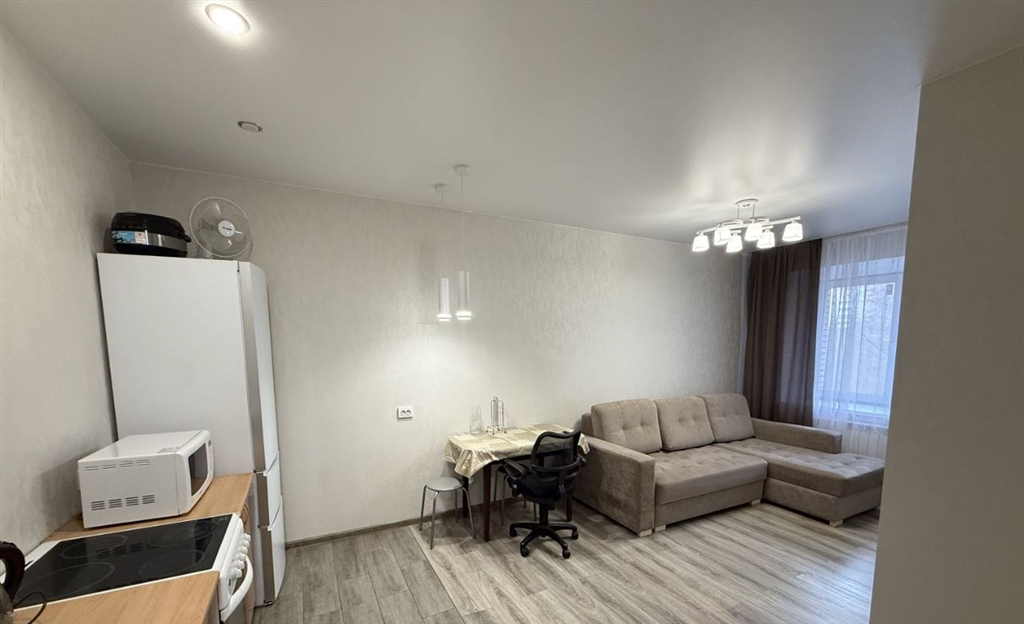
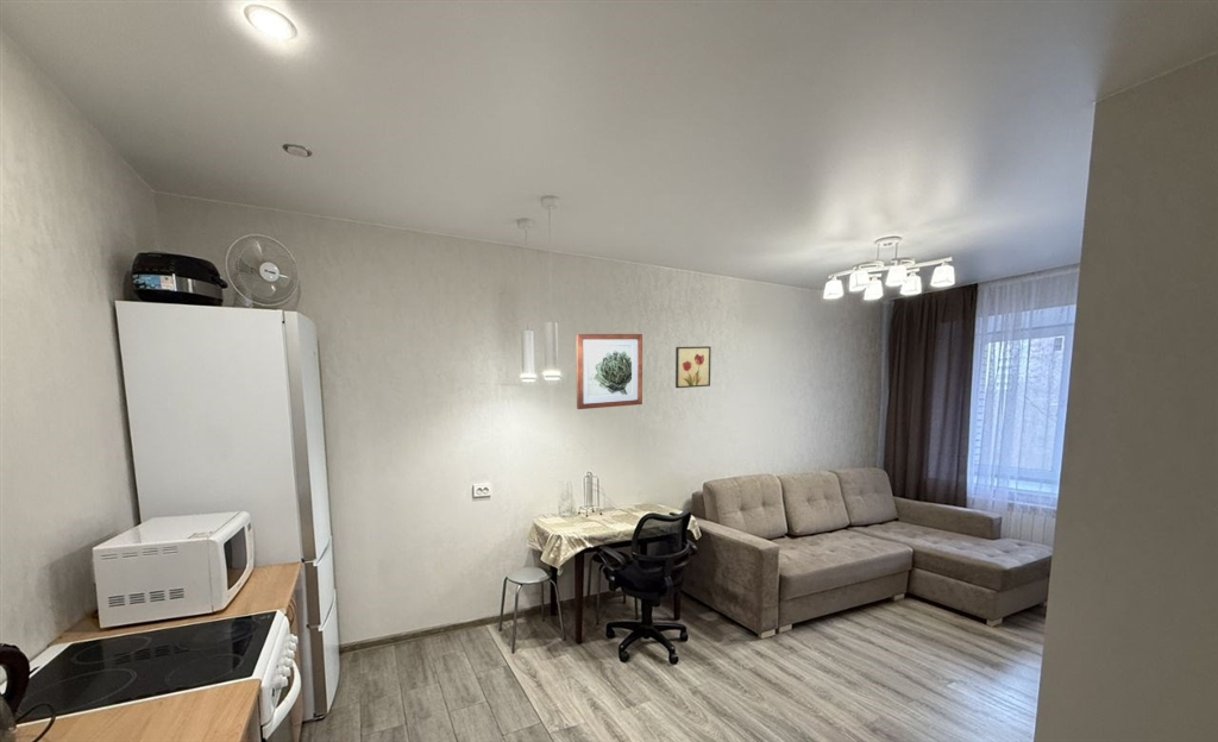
+ wall art (692, 366)
+ wall art (610, 370)
